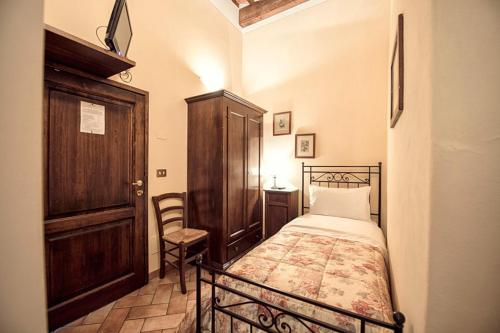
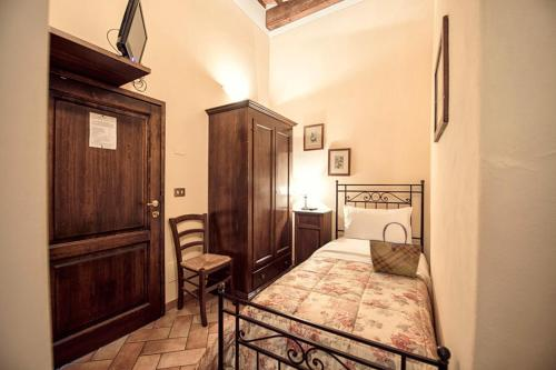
+ tote bag (394, 247)
